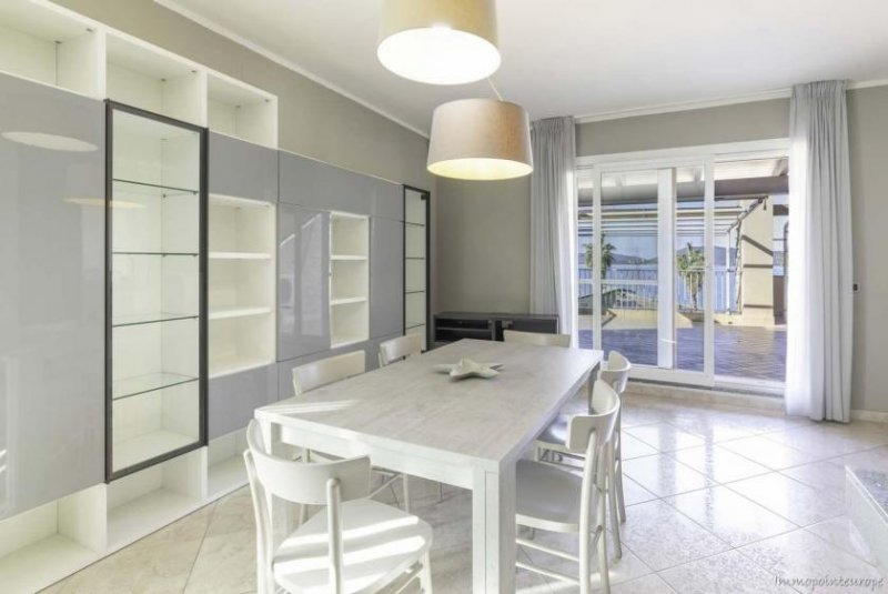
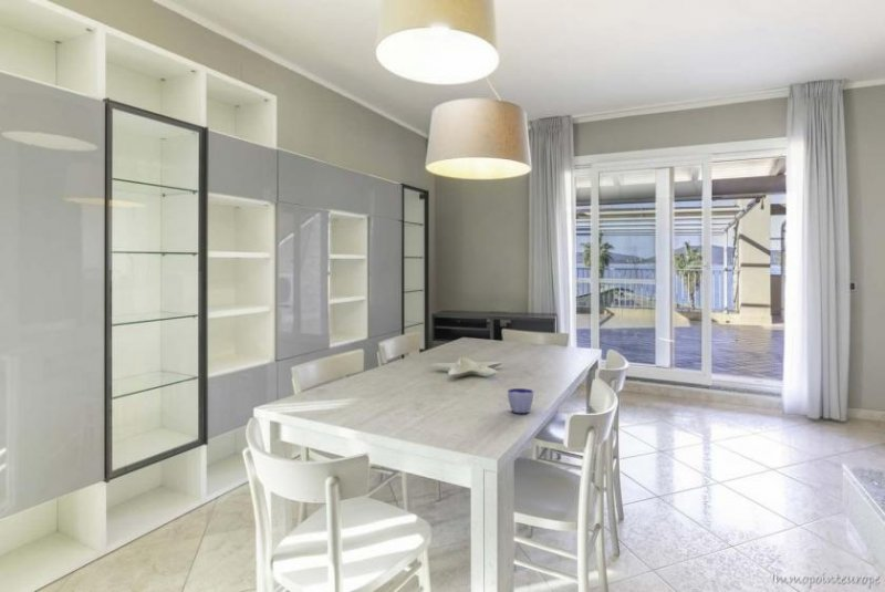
+ cup (518, 399)
